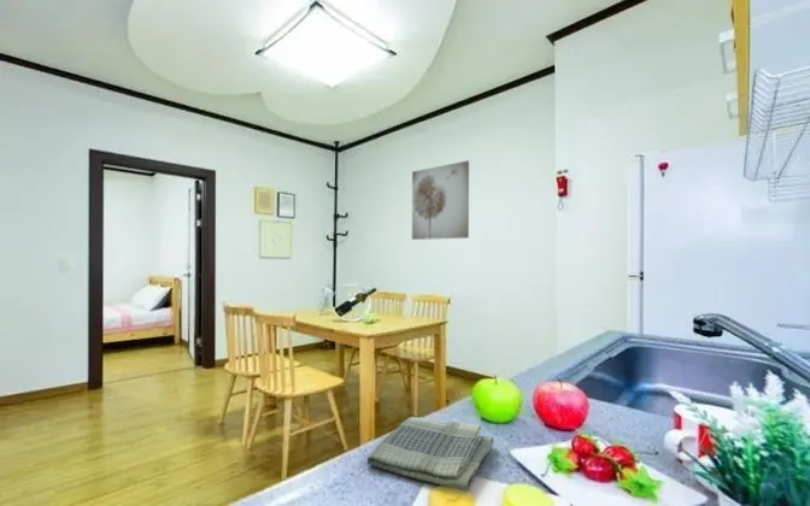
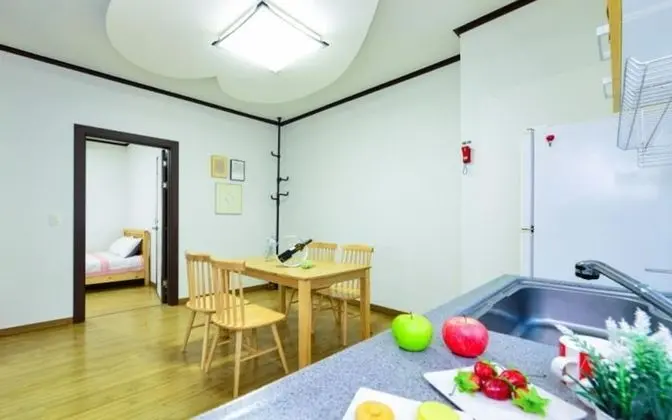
- wall art (438, 202)
- dish towel (434, 445)
